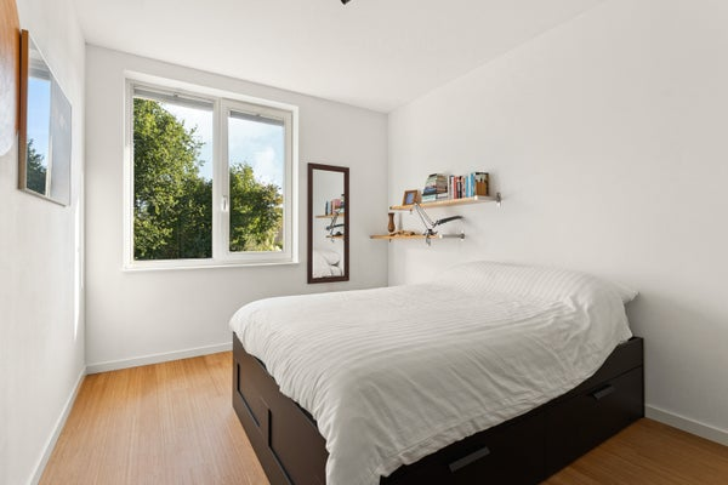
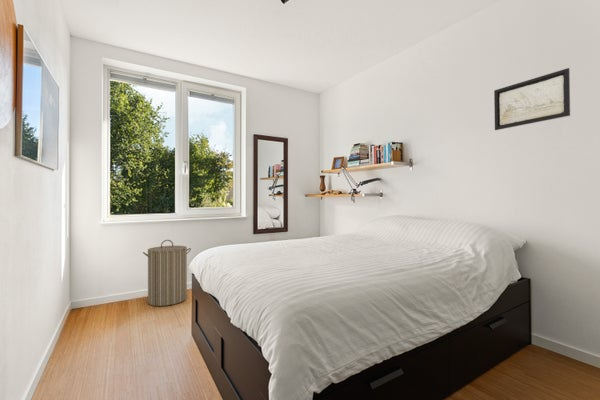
+ wall art (528, 101)
+ laundry hamper (167, 269)
